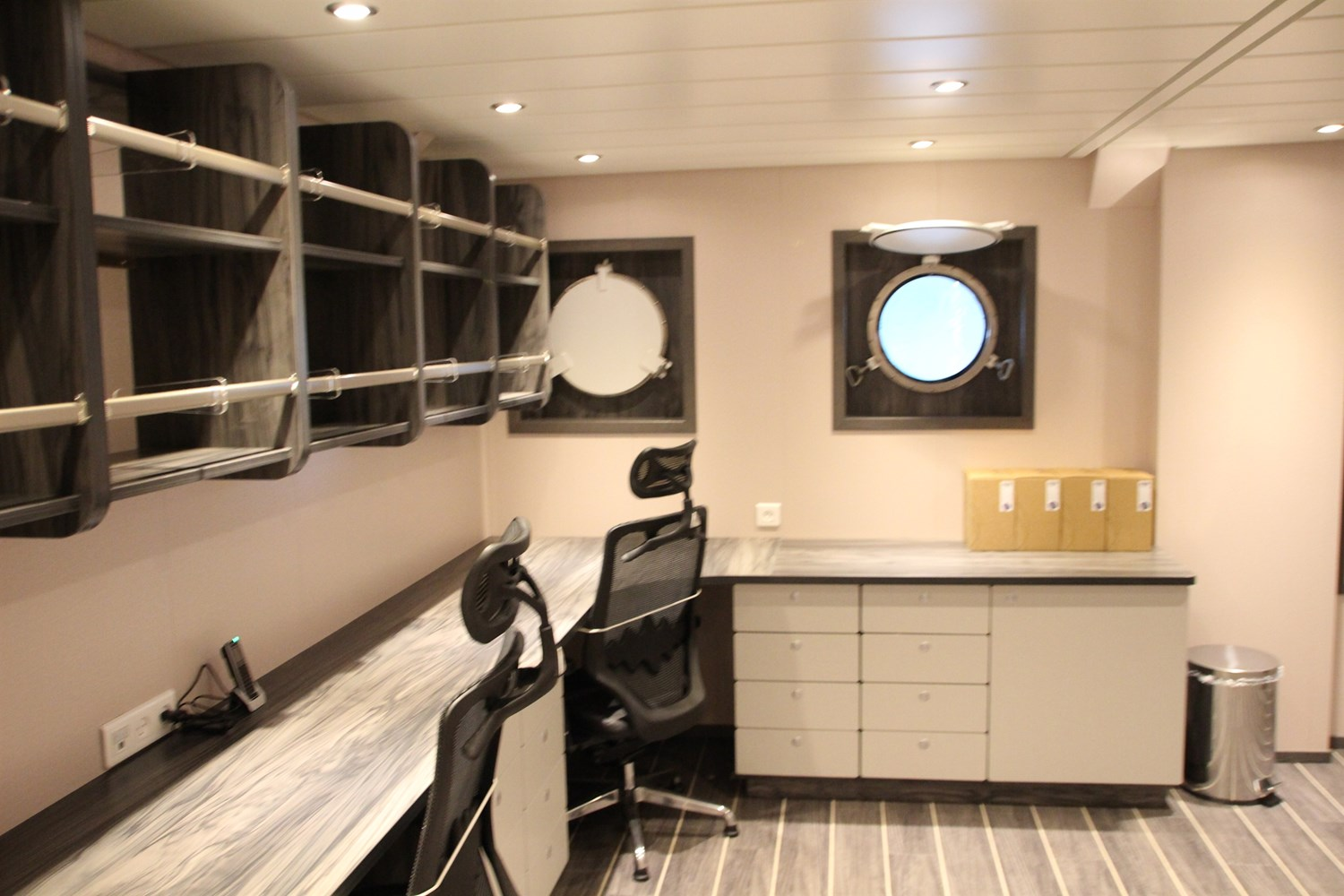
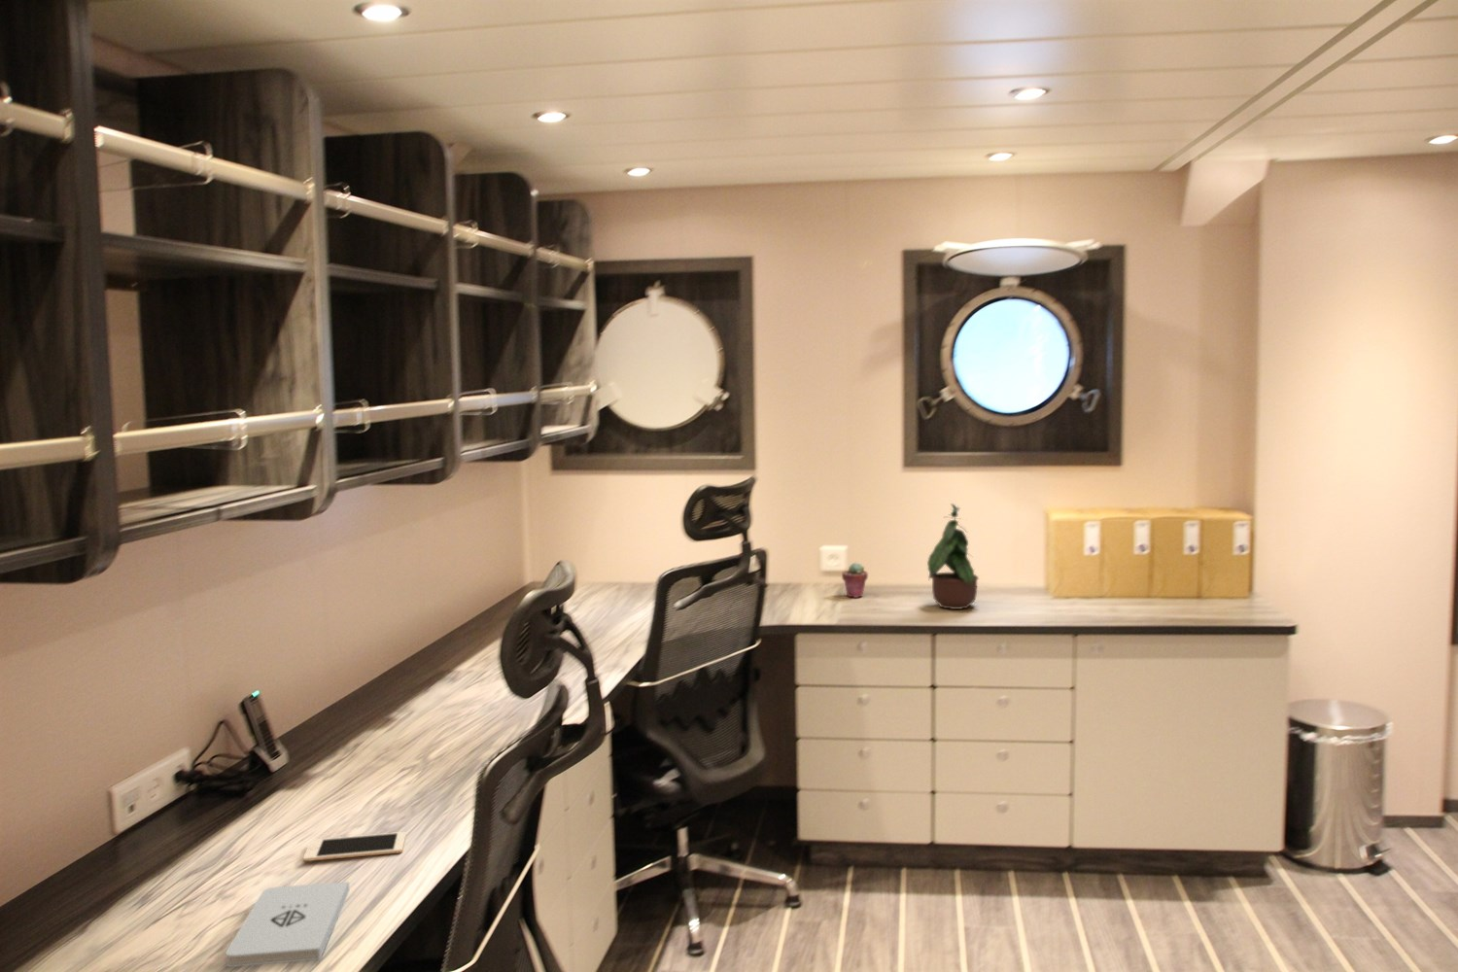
+ potted succulent (855, 578)
+ cell phone (356, 846)
+ notepad (291, 921)
+ potted plant (950, 554)
